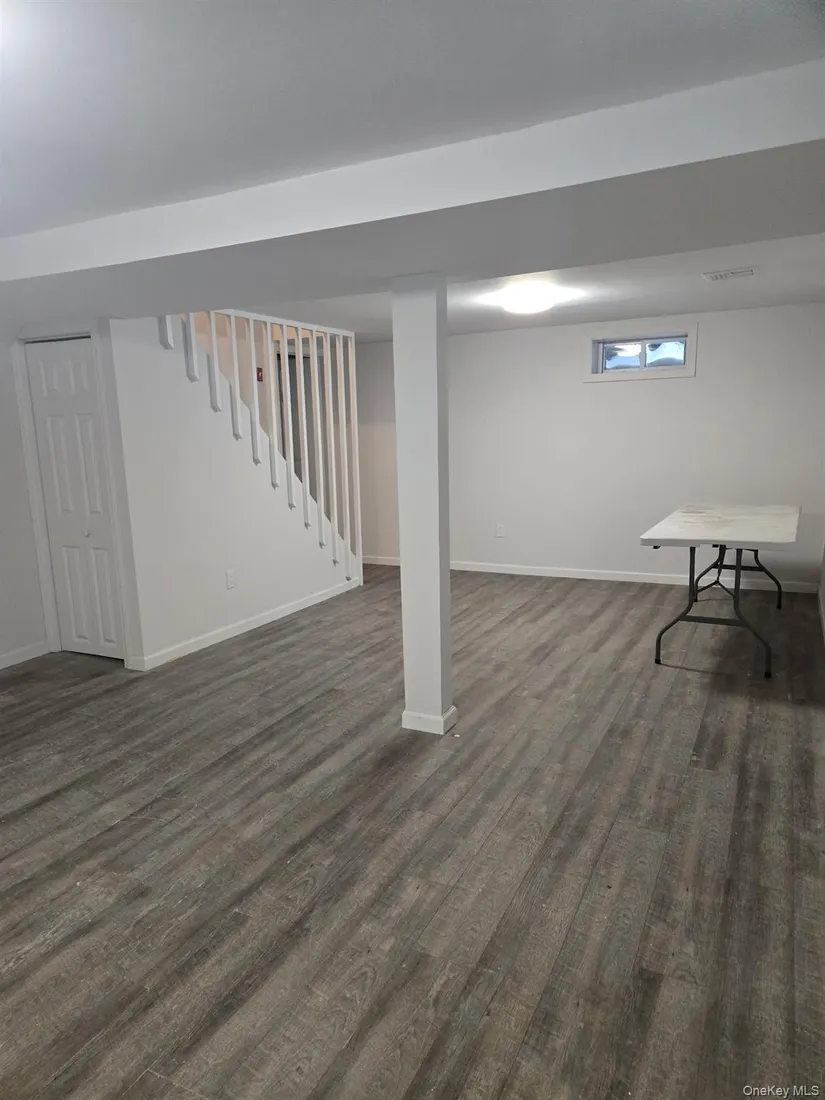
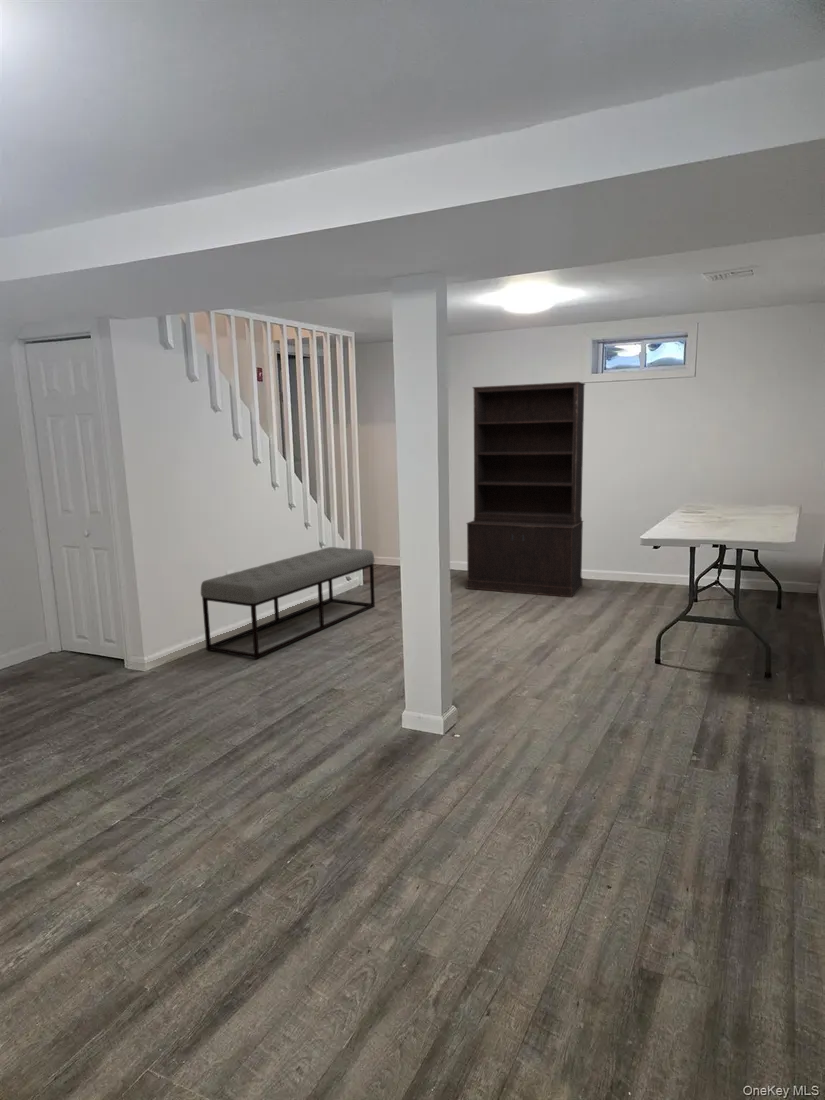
+ bench (297, 591)
+ bookcase (525, 488)
